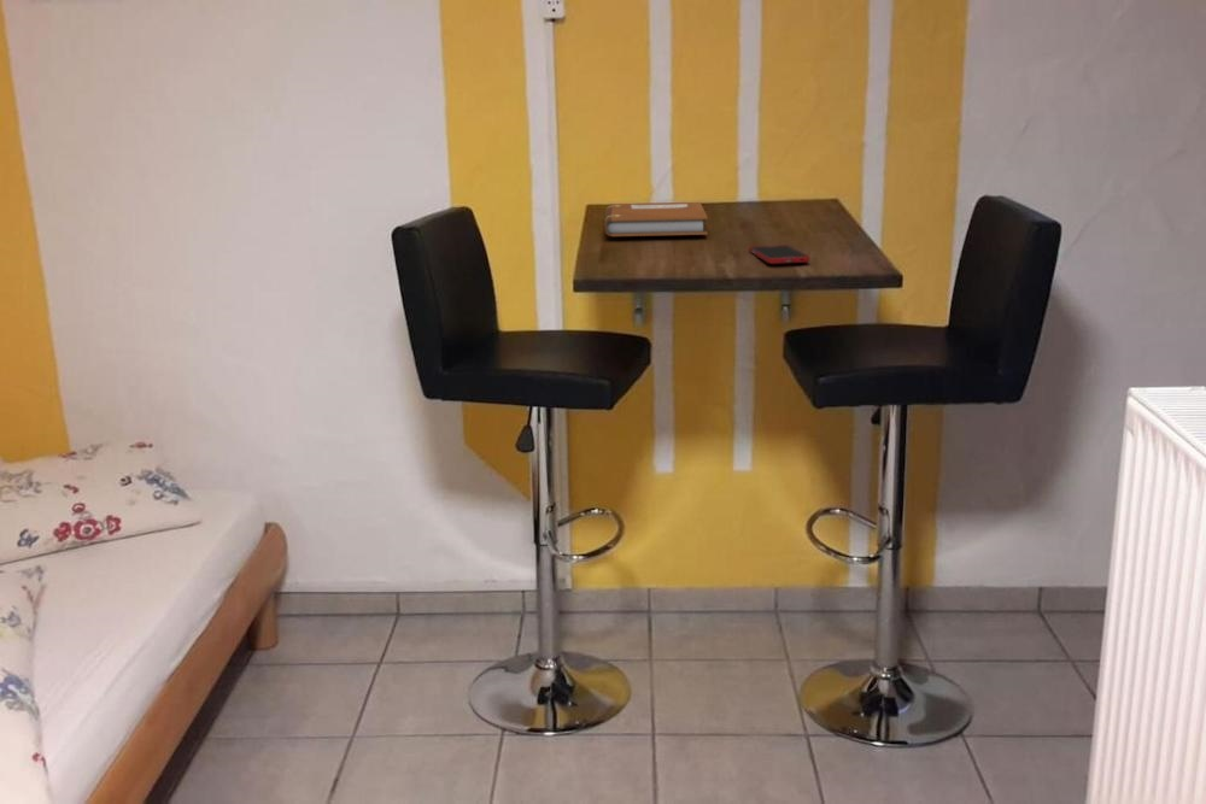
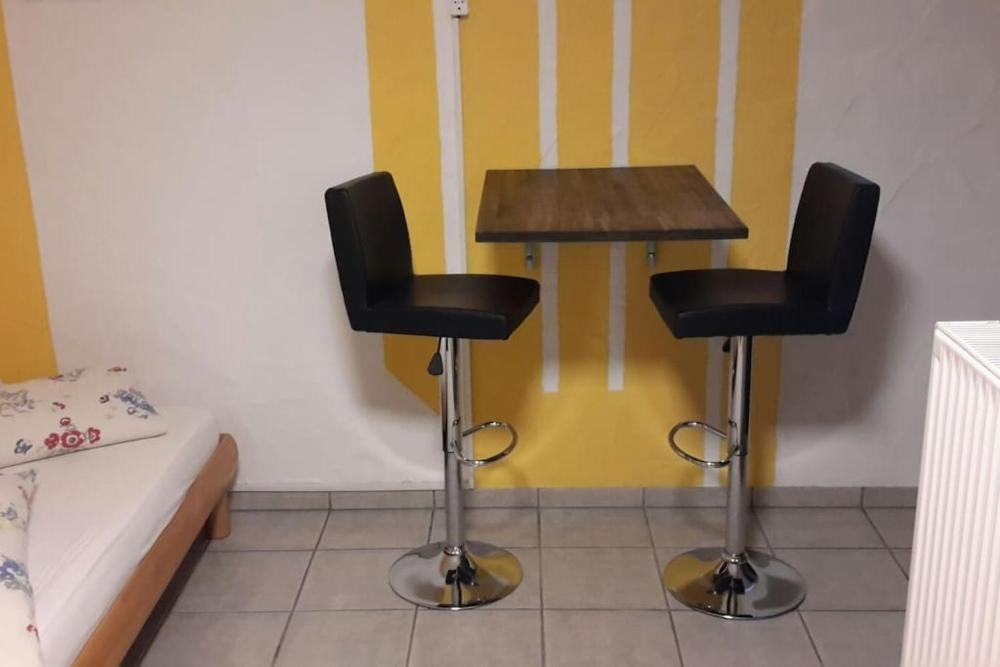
- notebook (654, 218)
- cell phone (778, 253)
